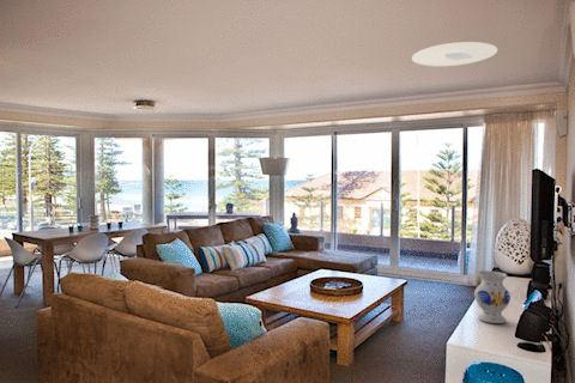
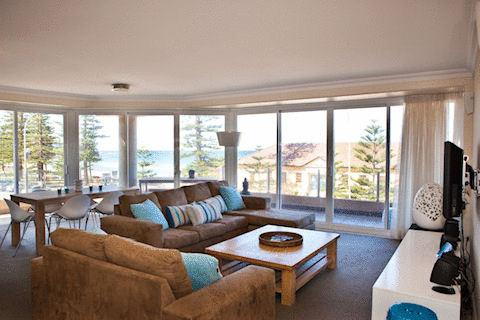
- vase (491, 297)
- ceiling light (453, 50)
